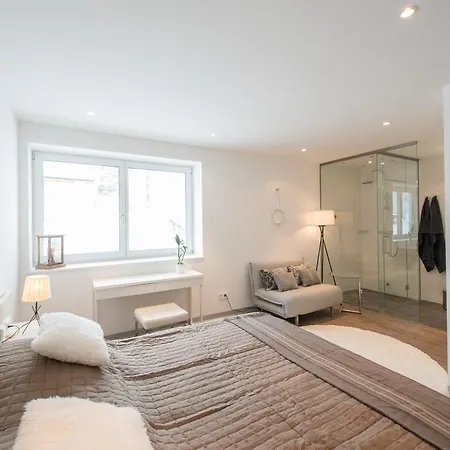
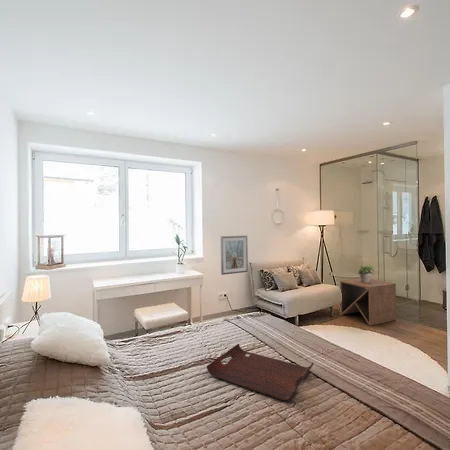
+ picture frame (234, 254)
+ potted plant (366, 273)
+ serving tray (260, 368)
+ side table (367, 299)
